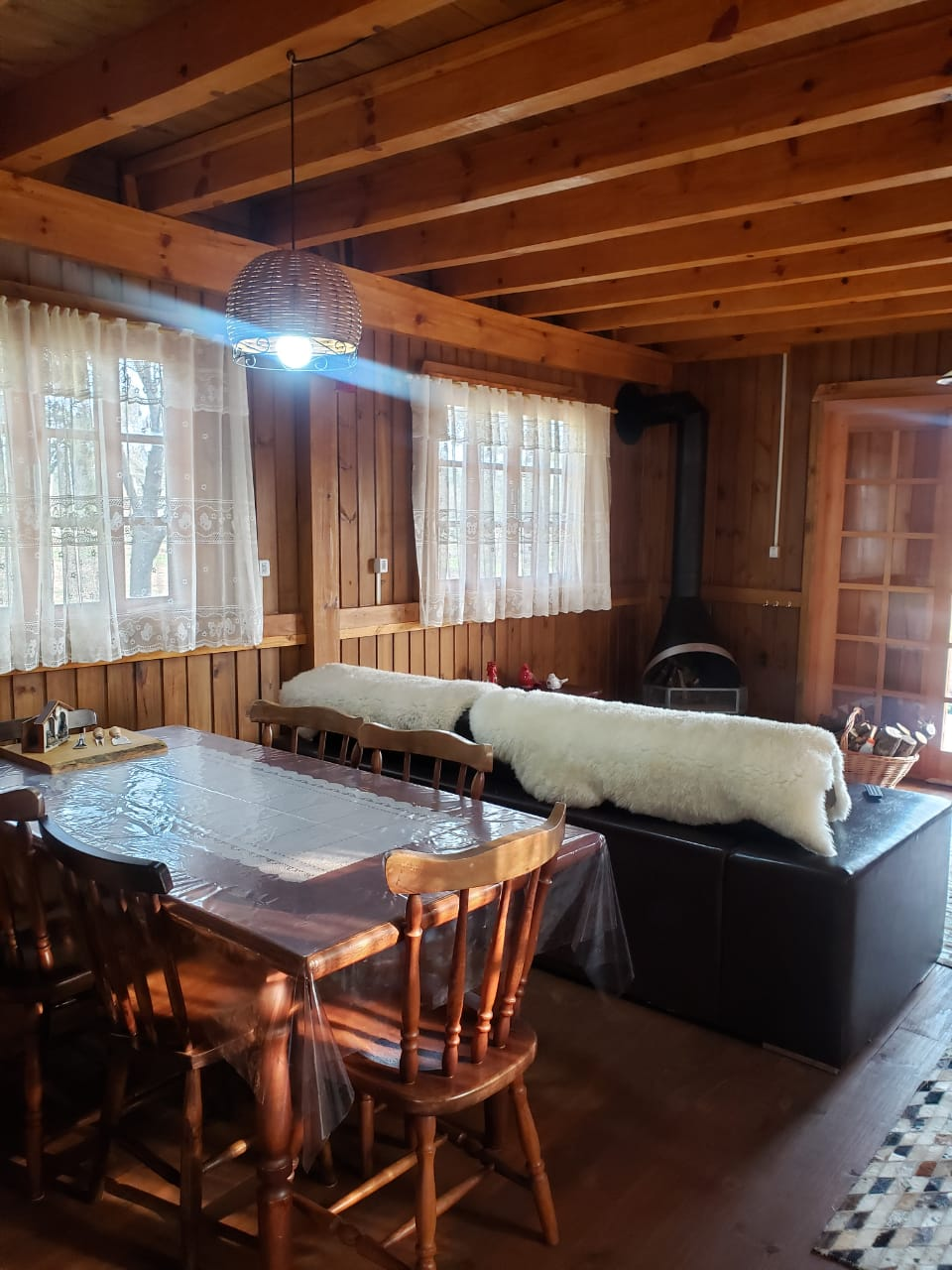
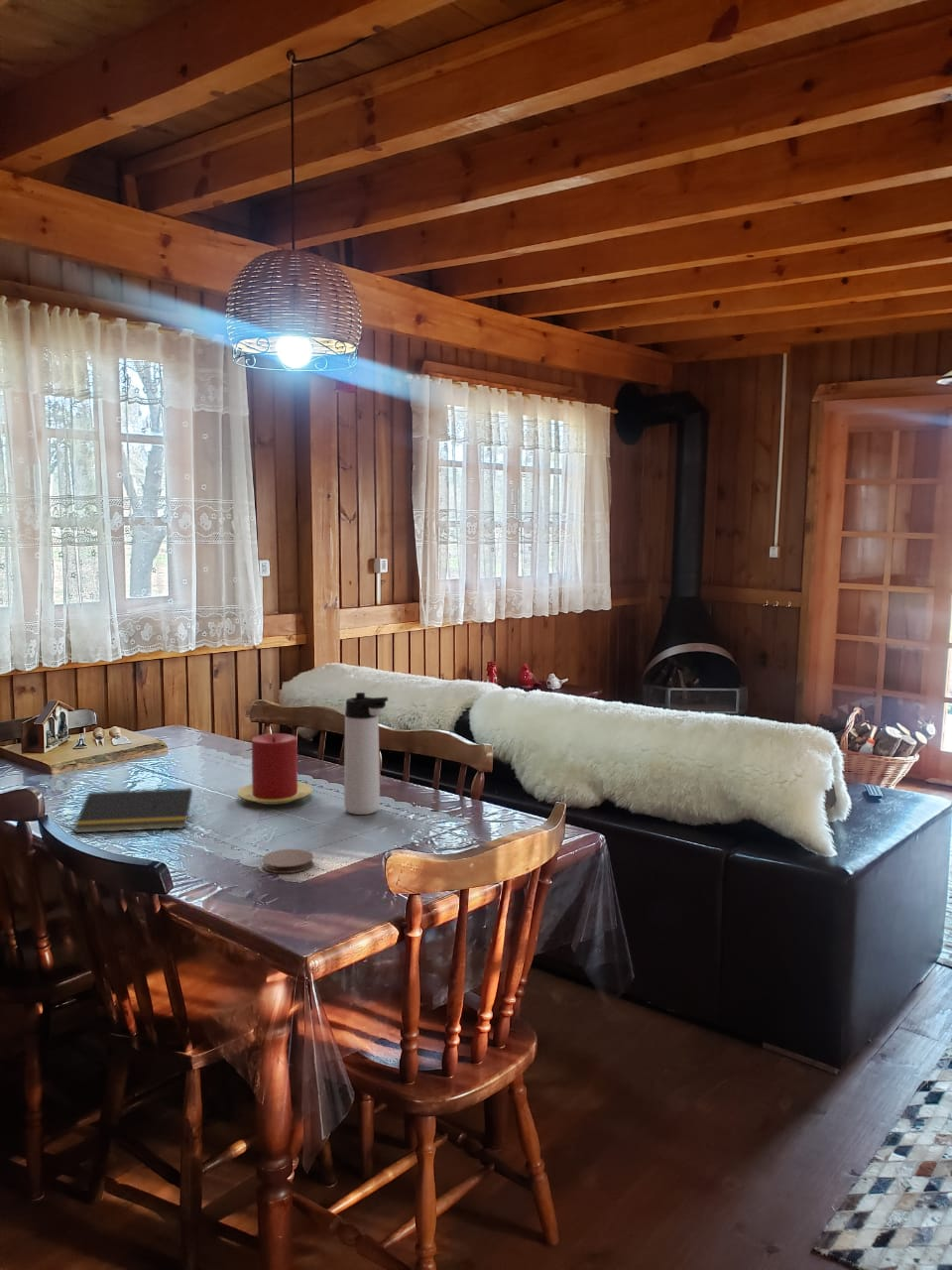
+ candle (275, 767)
+ notepad (136, 809)
+ thermos bottle (367, 753)
+ coaster (288, 860)
